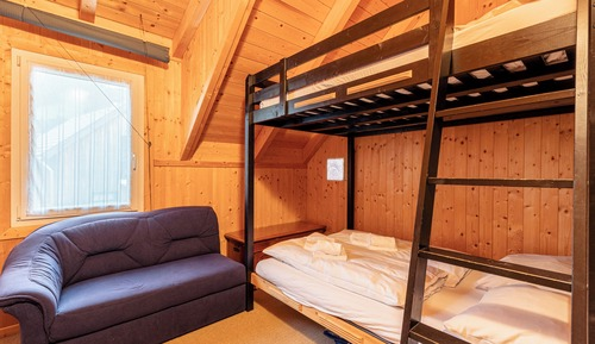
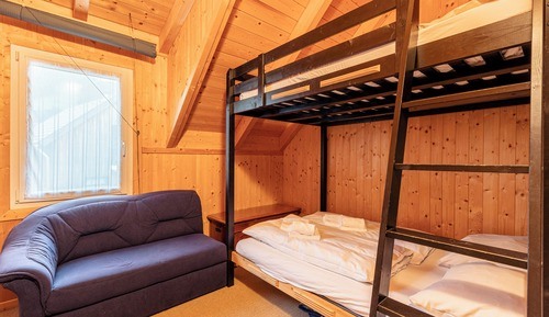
- wall art (336, 169)
